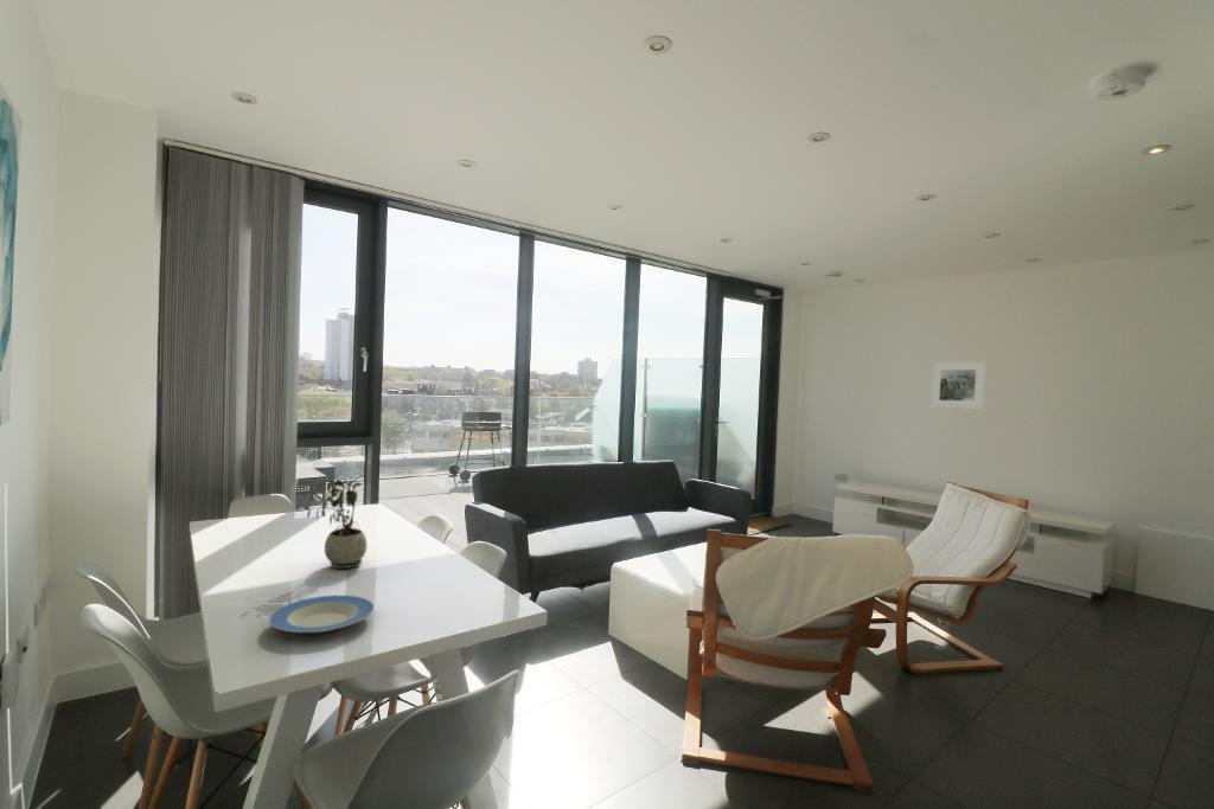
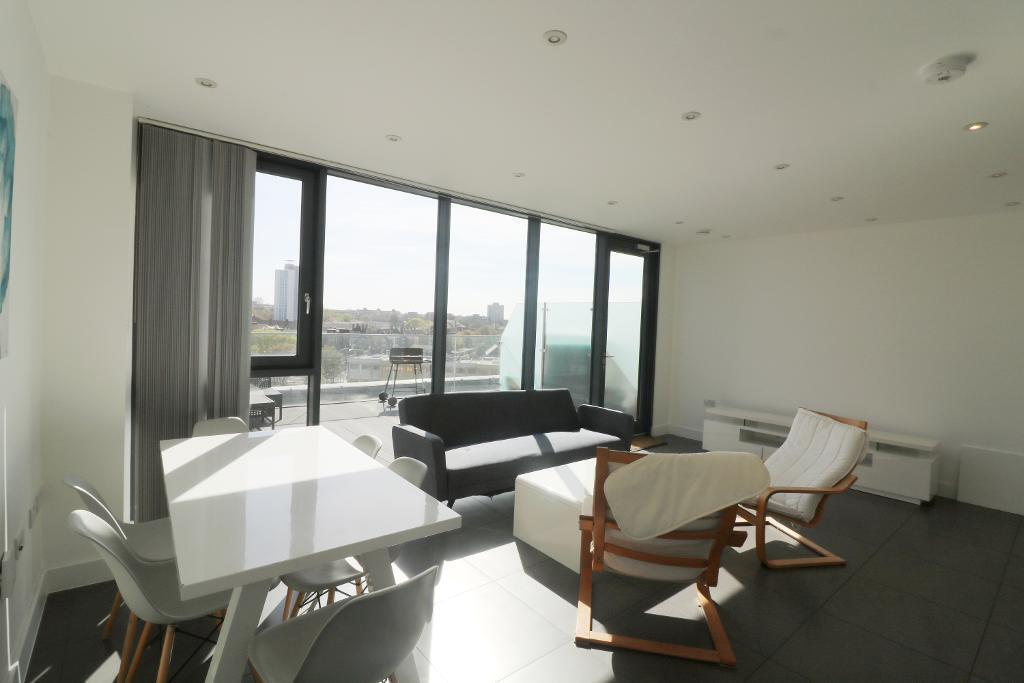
- plate (322, 617)
- potted plant (338, 520)
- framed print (957, 385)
